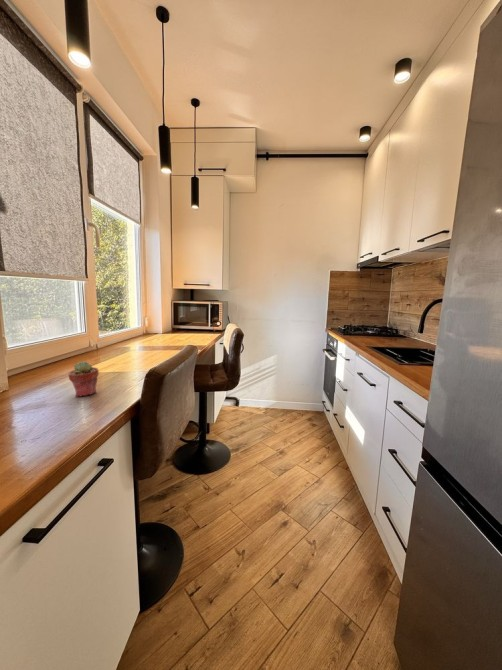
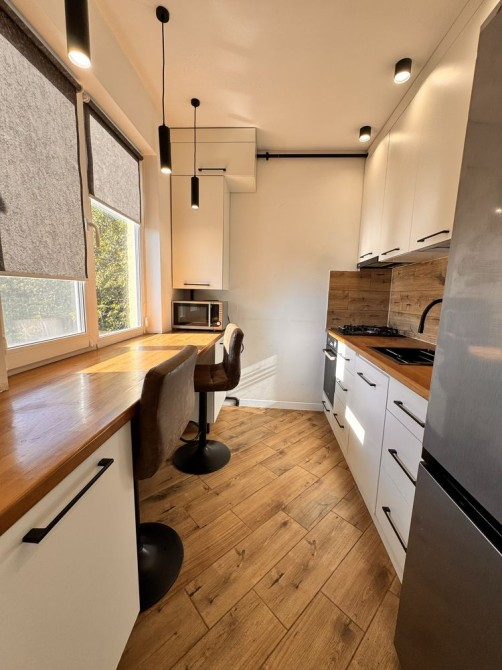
- potted succulent (84, 377)
